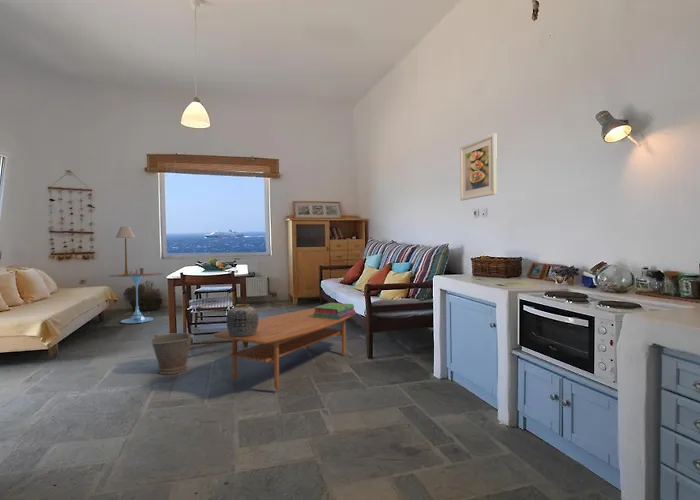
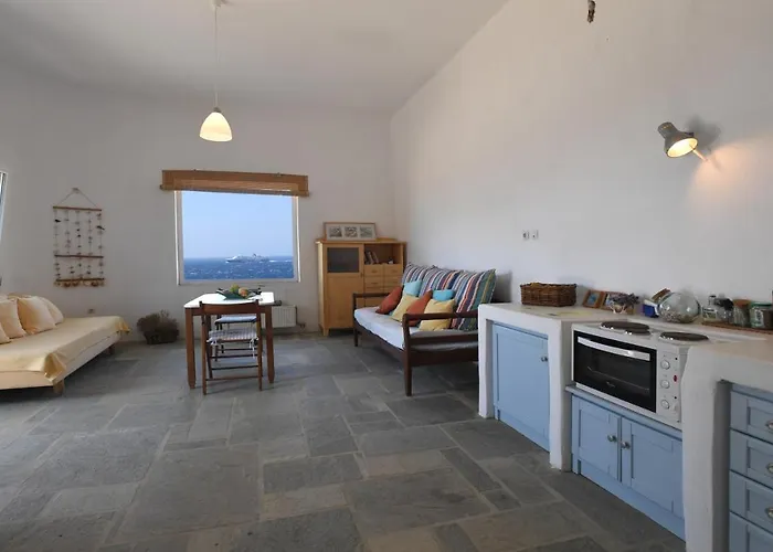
- vase (242, 319)
- table lamp (125, 251)
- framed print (477, 169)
- side table (136, 293)
- coffee table (294, 344)
- stack of books (334, 310)
- bucket (172, 351)
